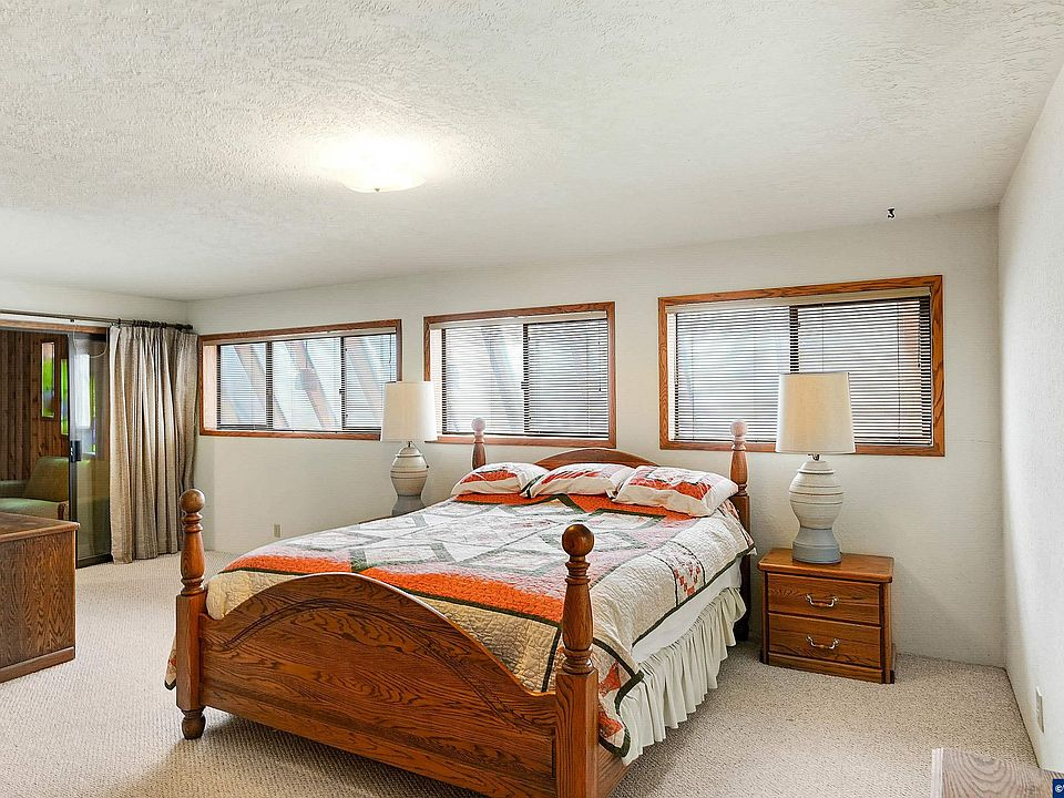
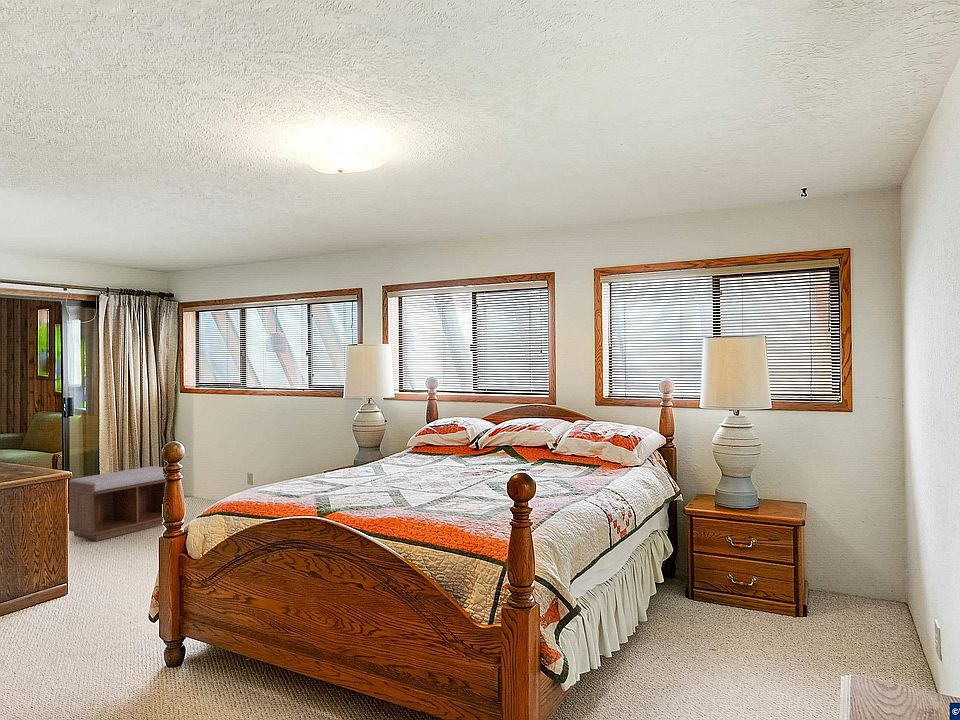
+ bench (125, 500)
